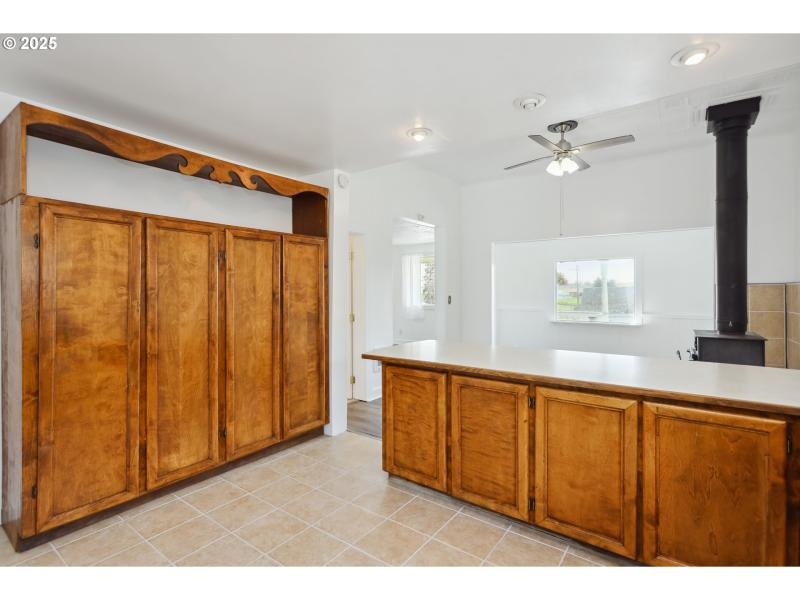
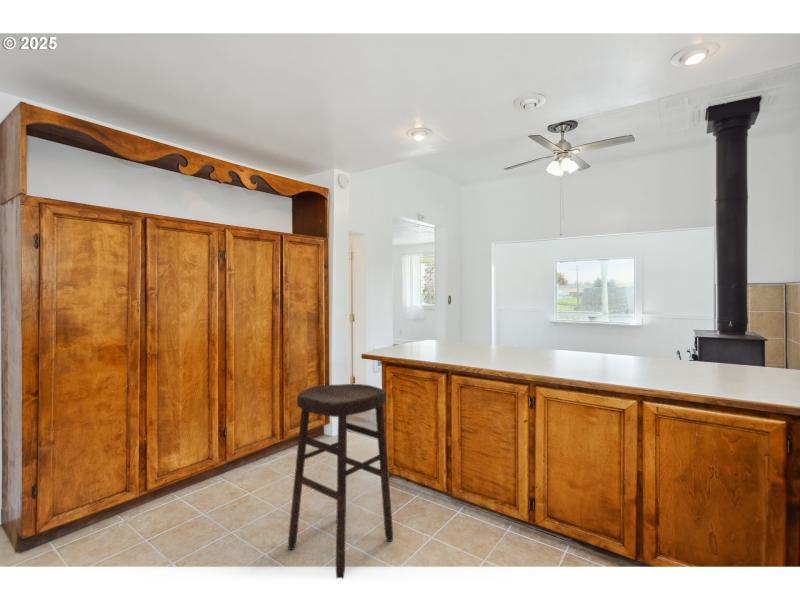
+ stool (341, 467)
